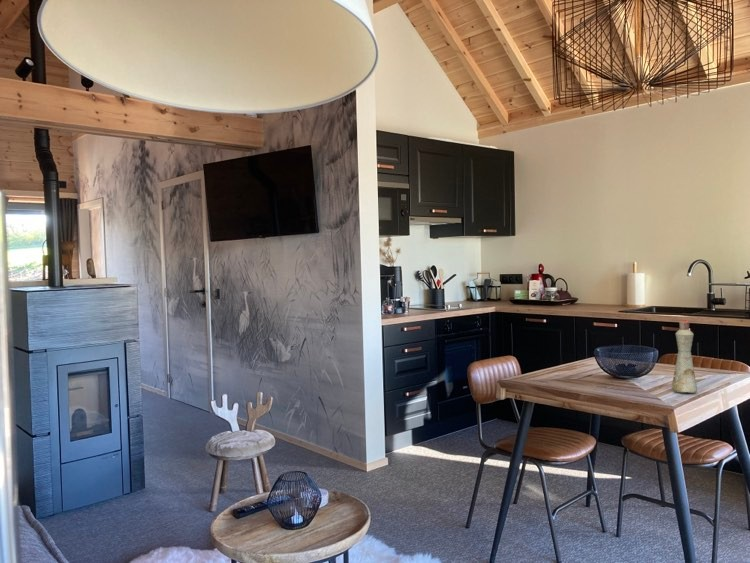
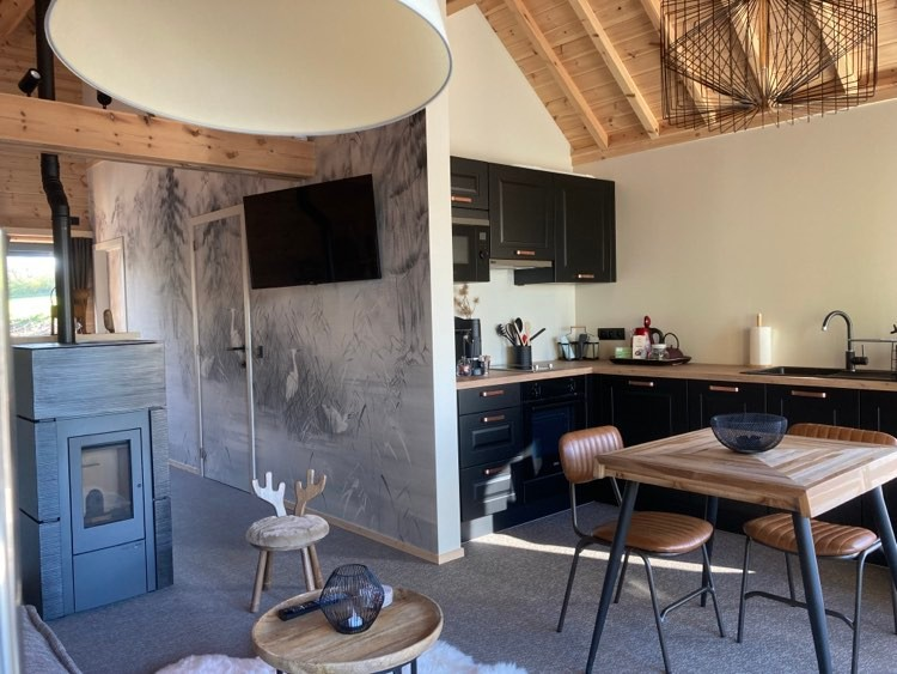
- bottle (683, 355)
